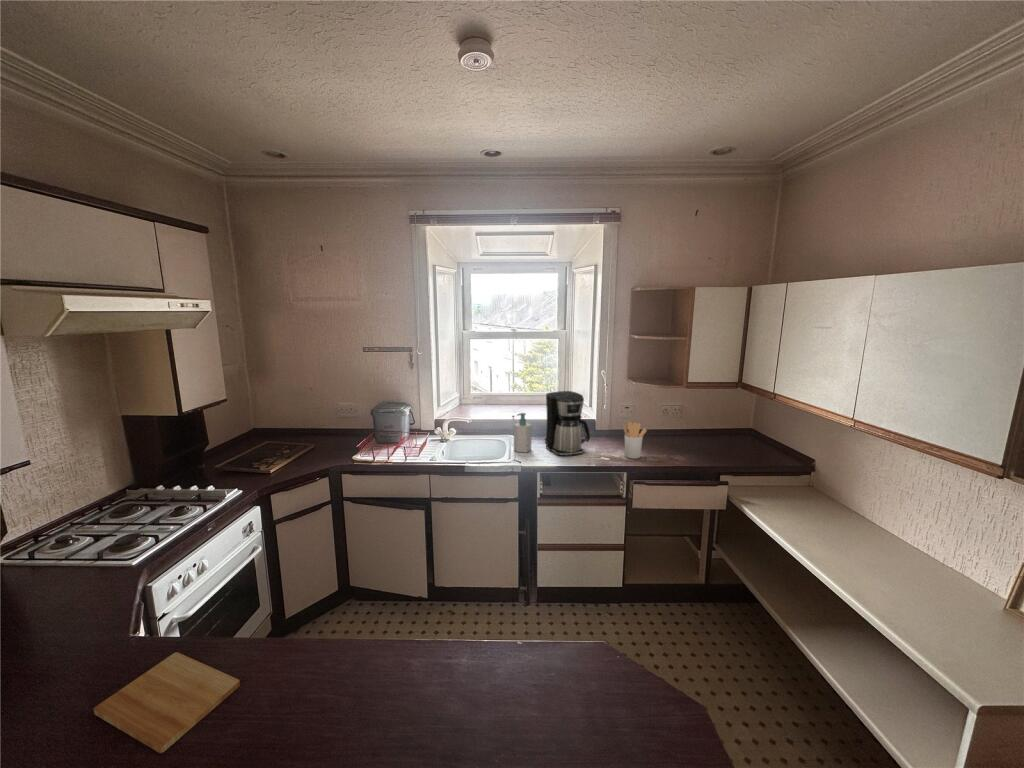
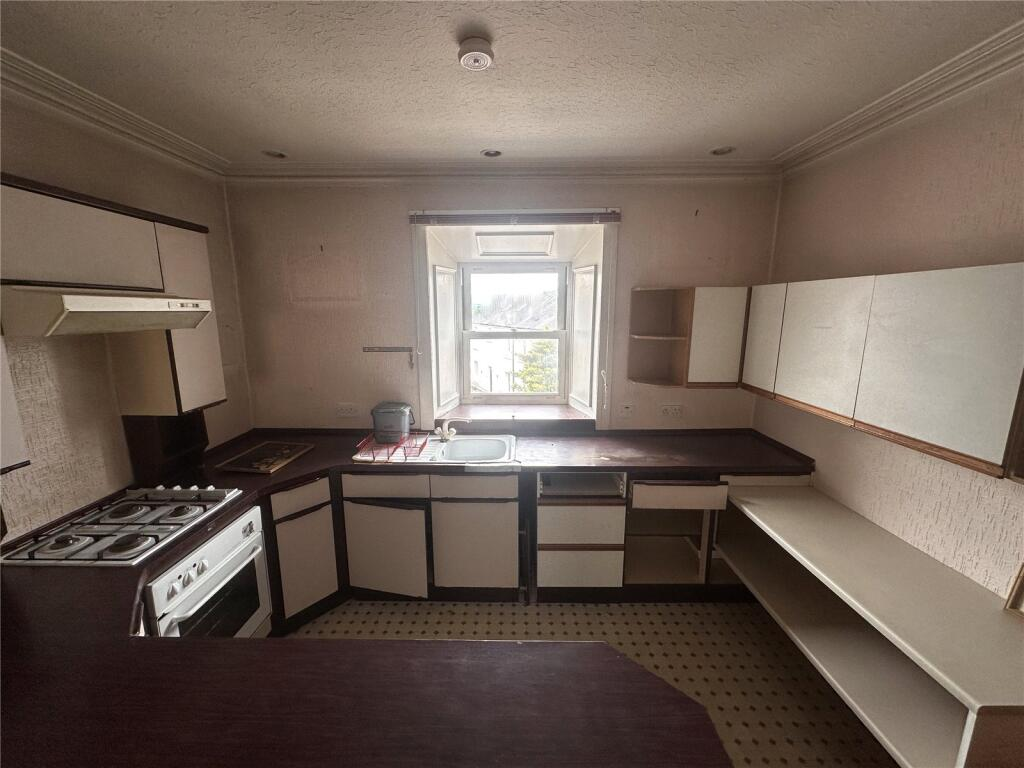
- cutting board (169, 696)
- utensil holder (633, 439)
- coffee maker (567, 420)
- soap bottle (522, 431)
